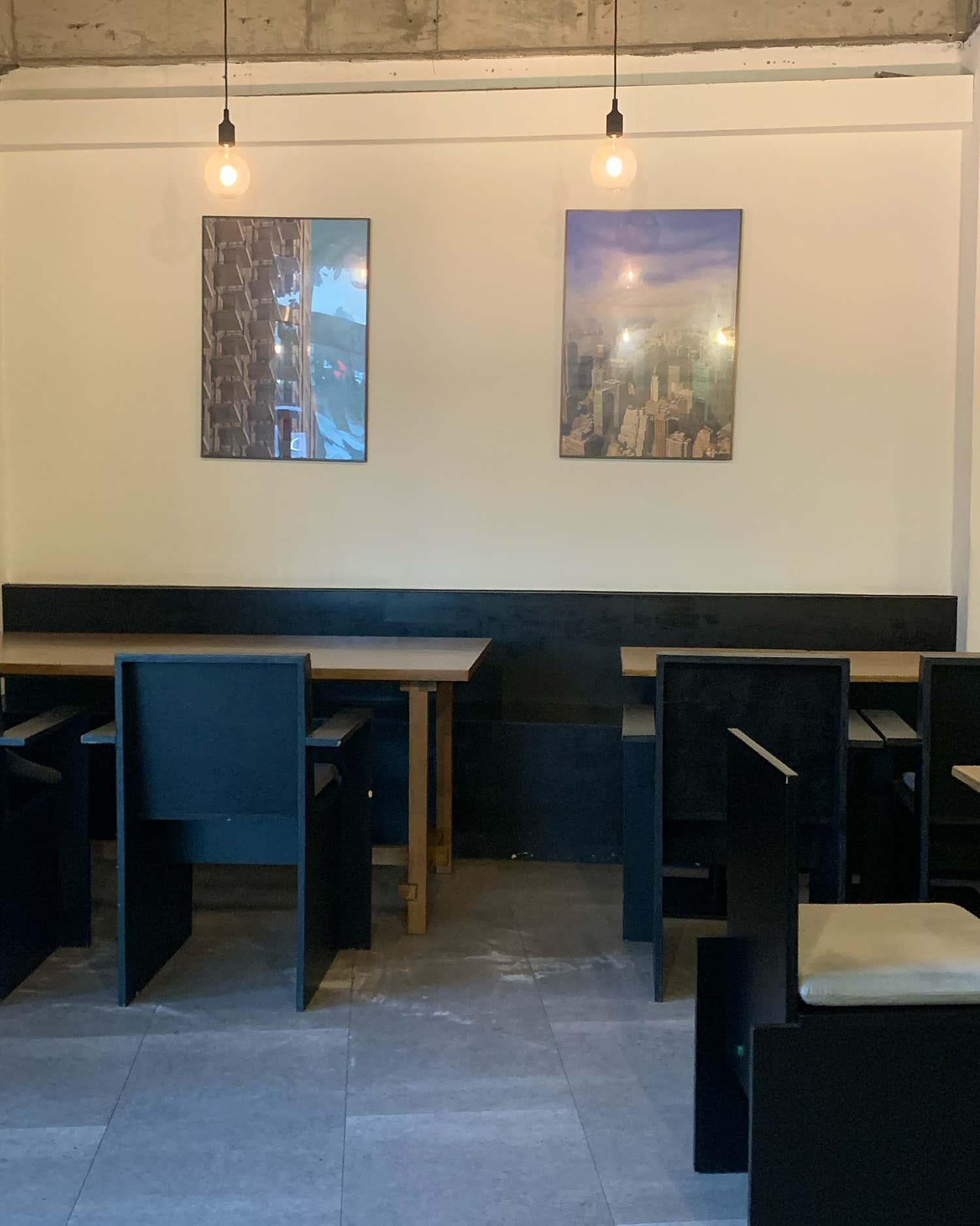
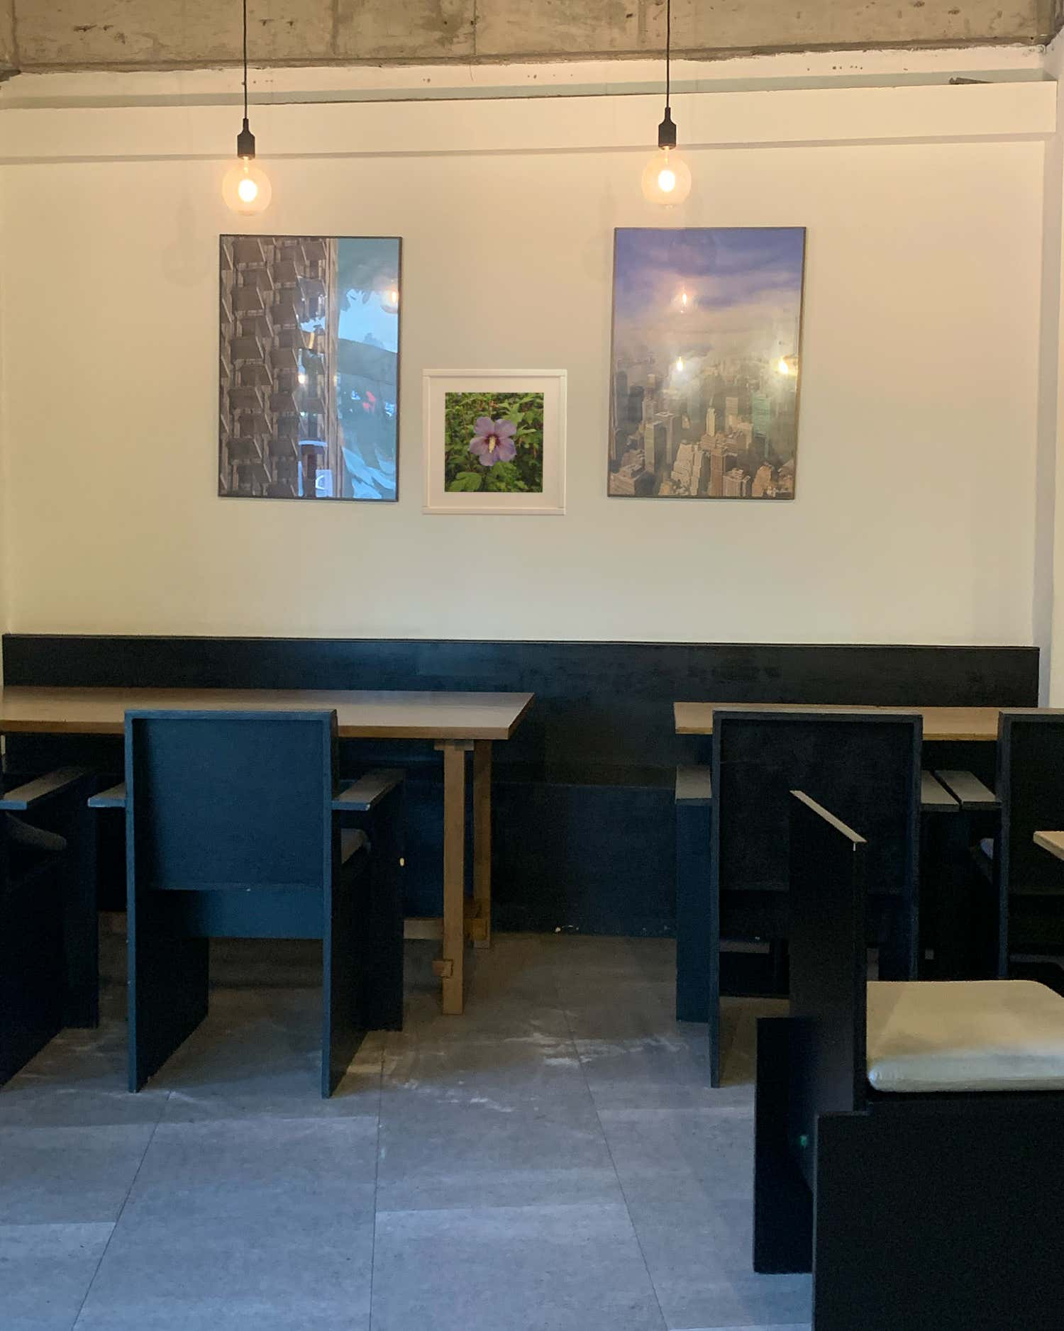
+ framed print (494, 443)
